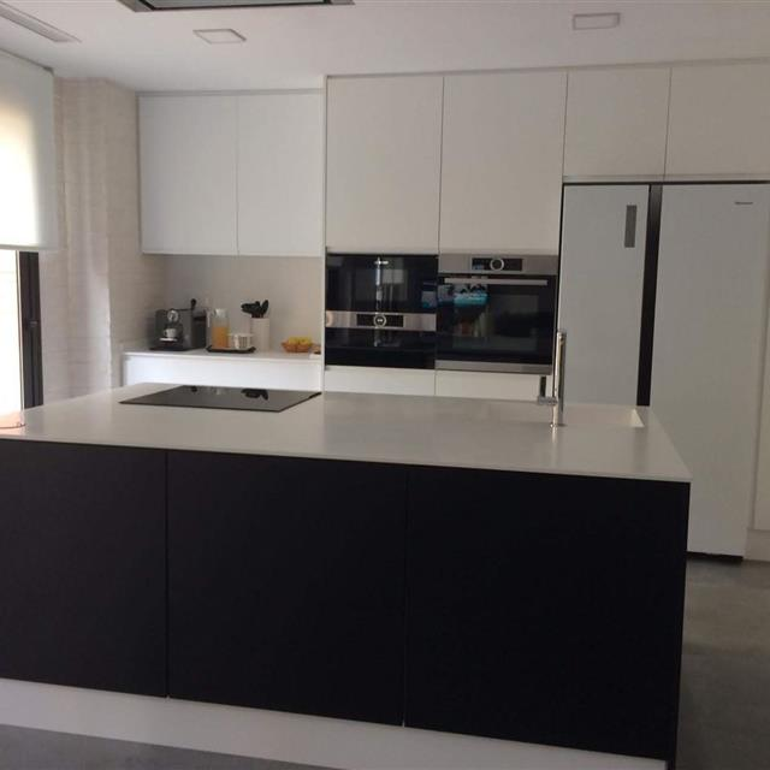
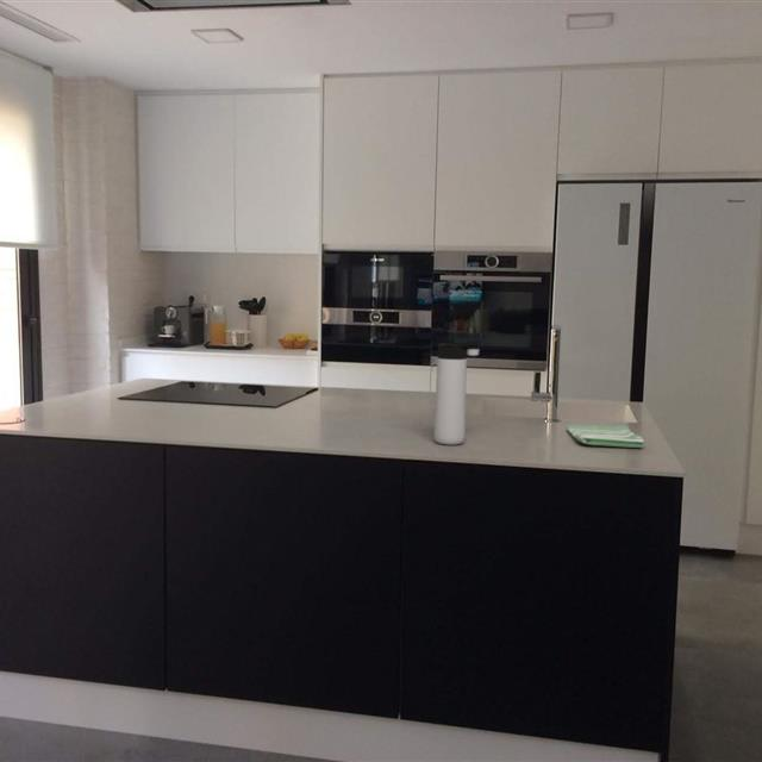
+ dish towel (604, 433)
+ thermos bottle (458, 391)
